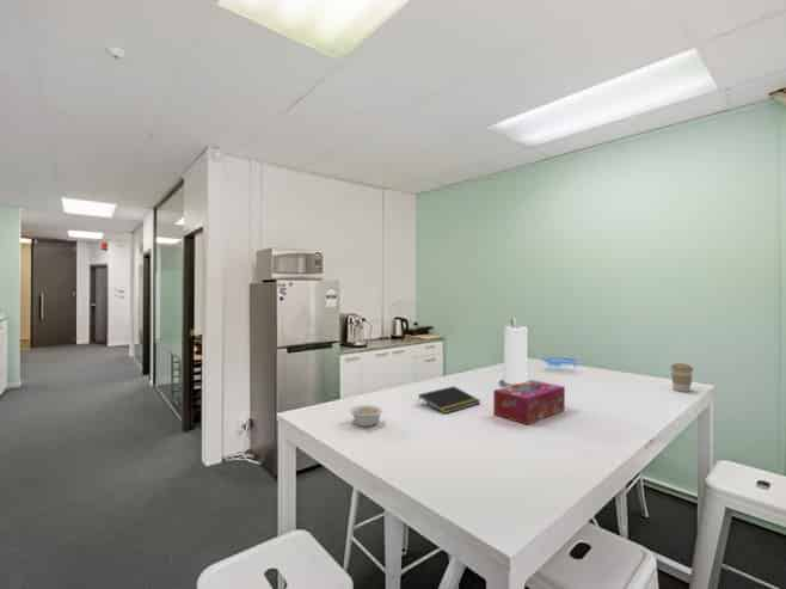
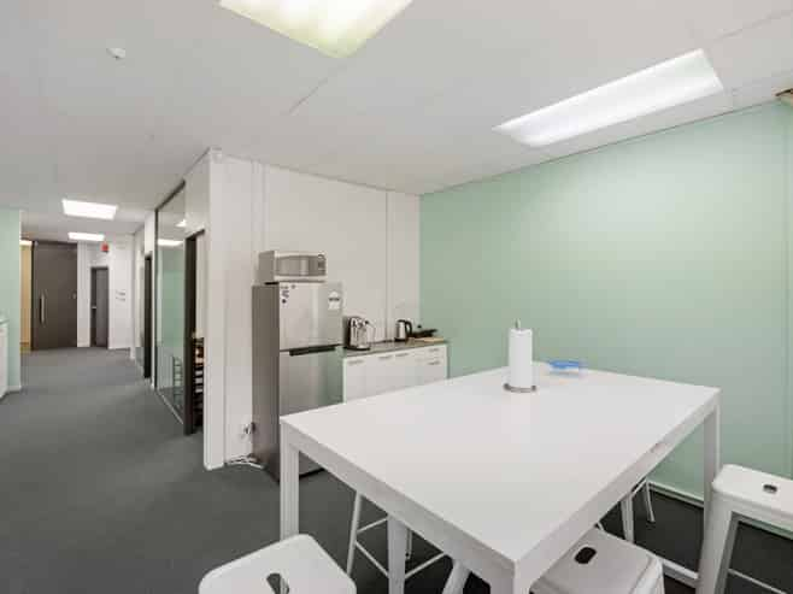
- notepad (449, 398)
- tissue box (529, 400)
- coffee cup (681, 376)
- legume (367, 415)
